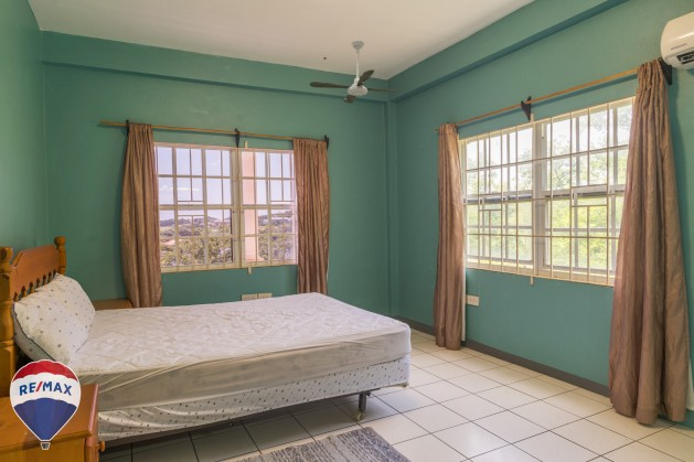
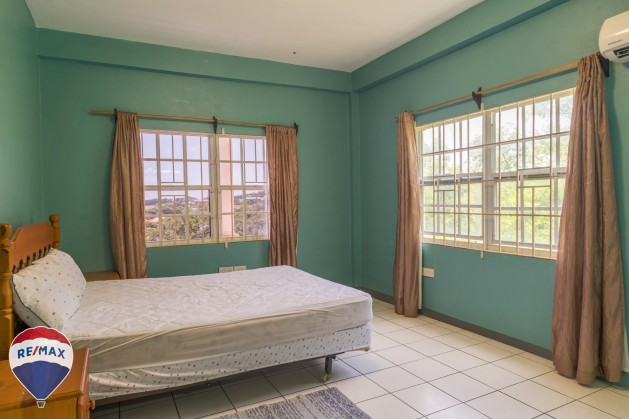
- ceiling fan (356, 67)
